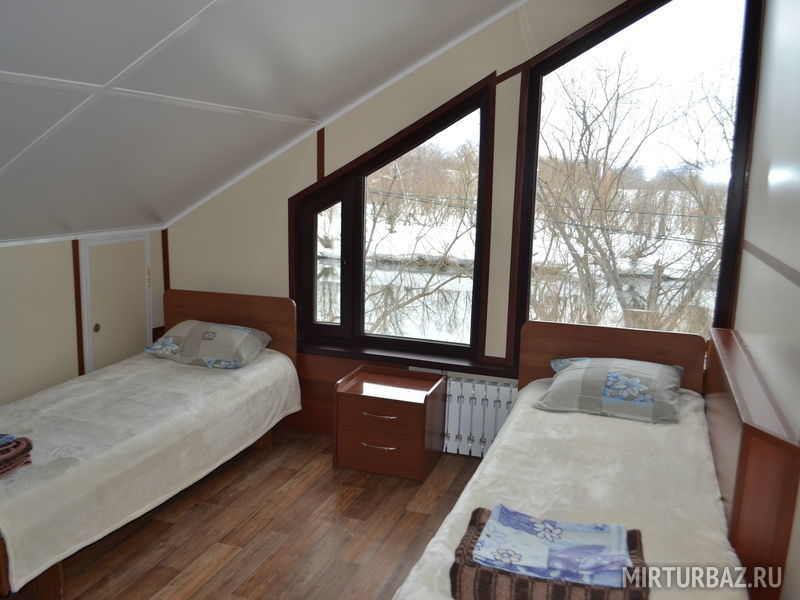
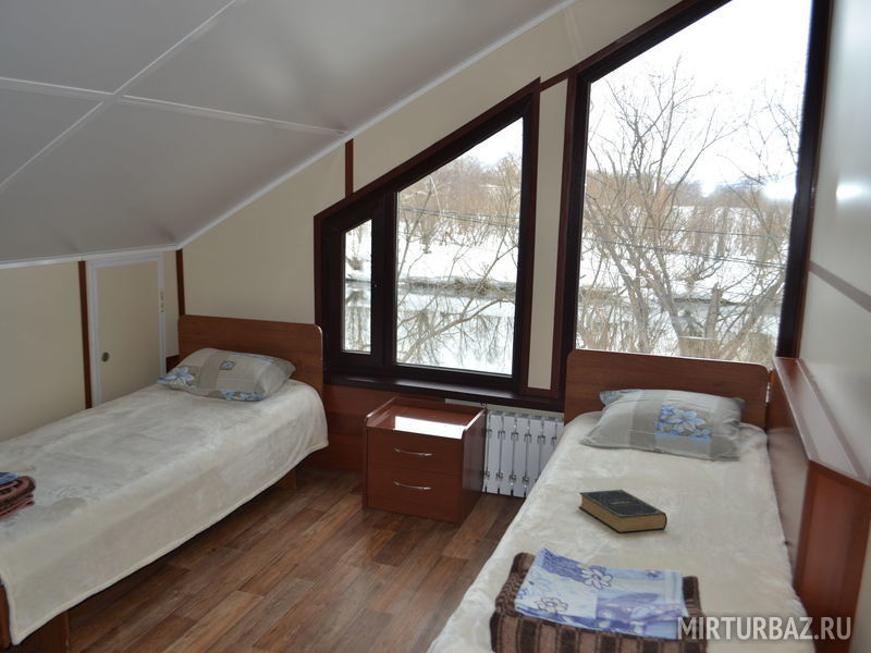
+ book (621, 509)
